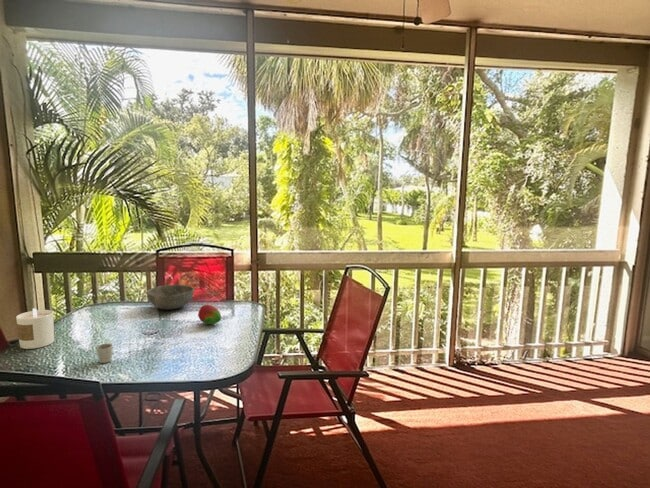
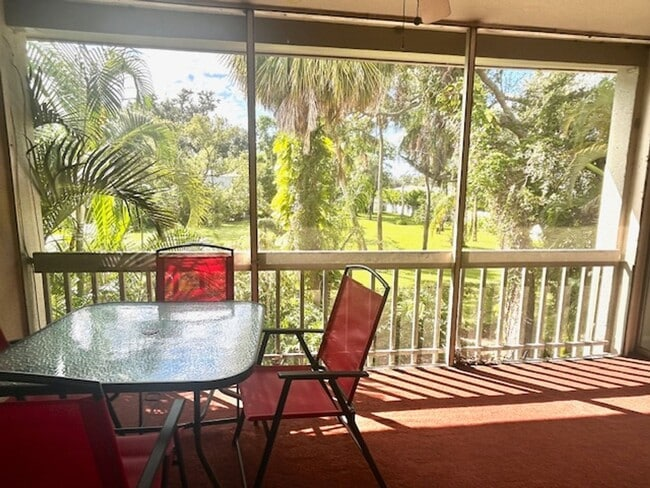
- bowl (171, 298)
- fruit (210, 314)
- cup (103, 347)
- candle (36, 326)
